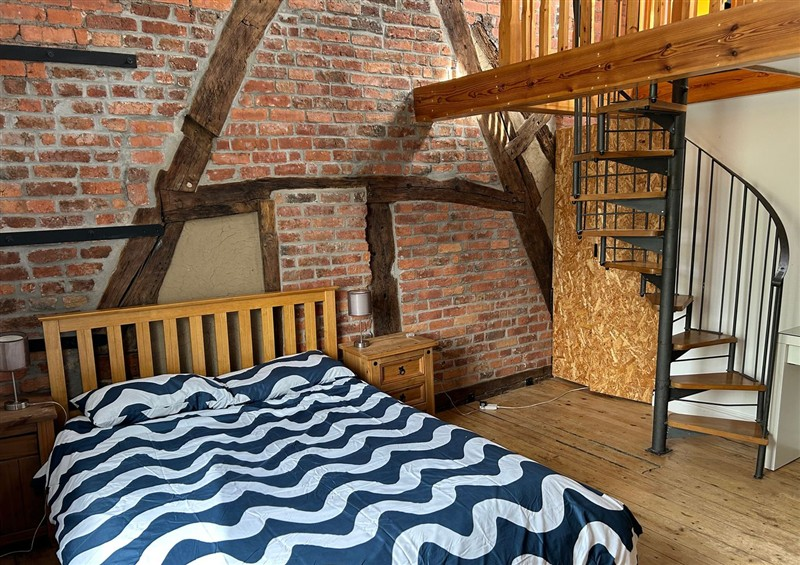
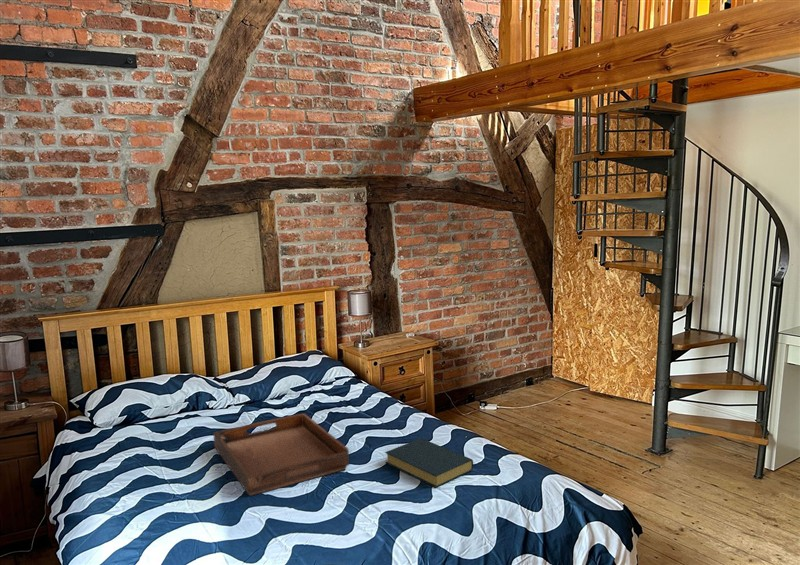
+ serving tray (280, 449)
+ hardback book (428, 460)
